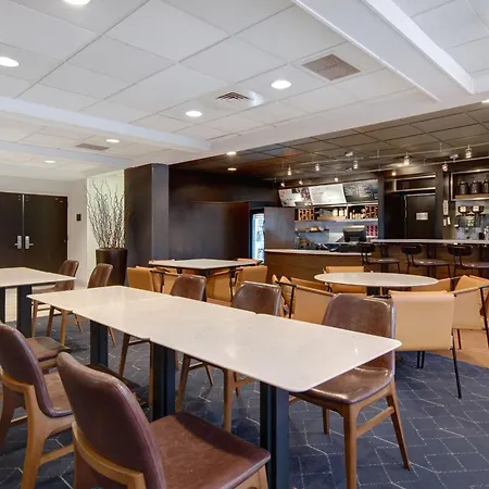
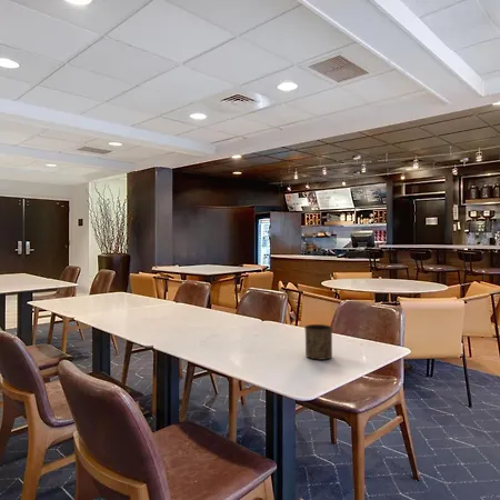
+ cup (318, 341)
